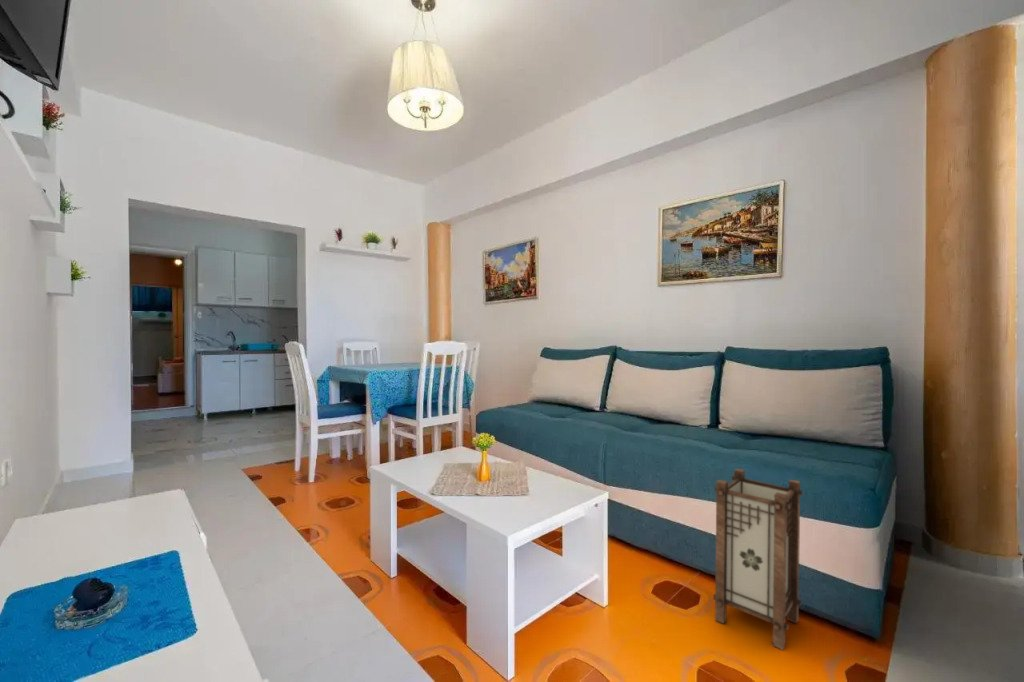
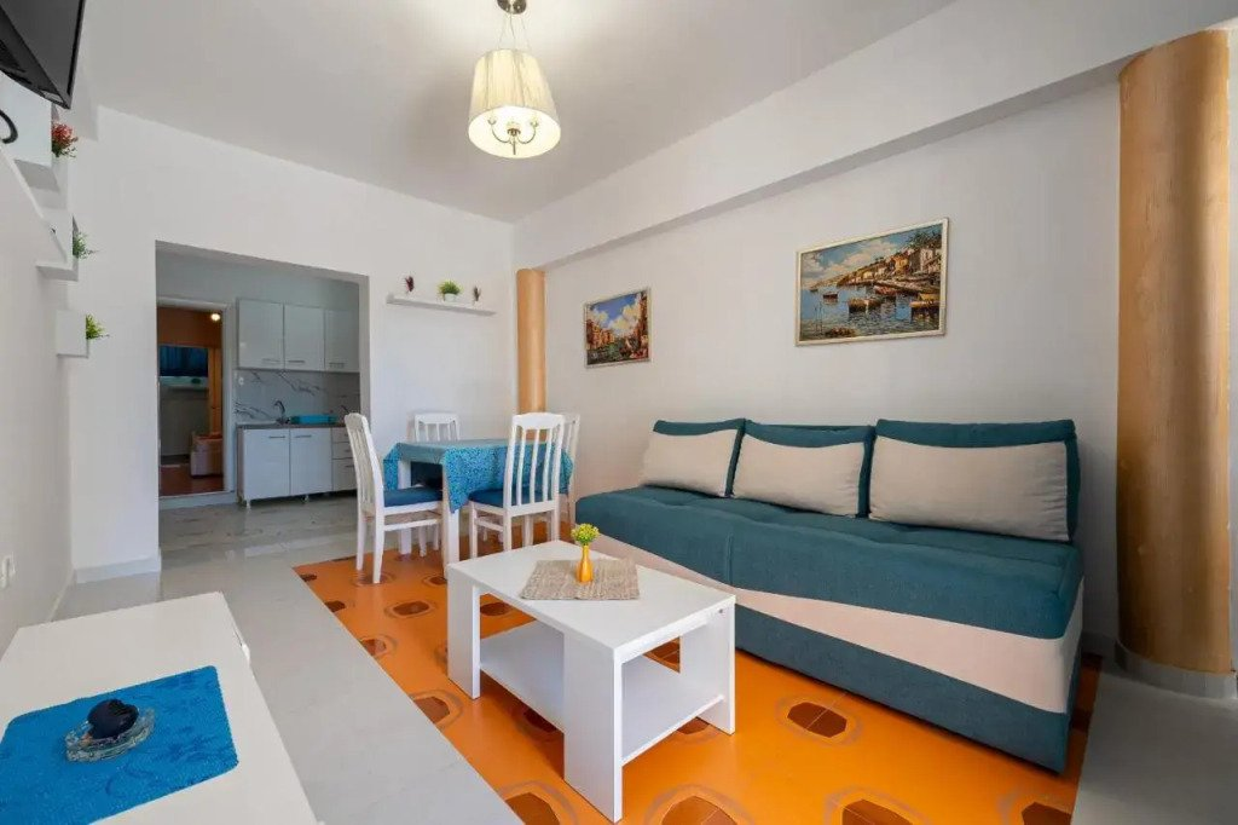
- lantern (757, 550)
